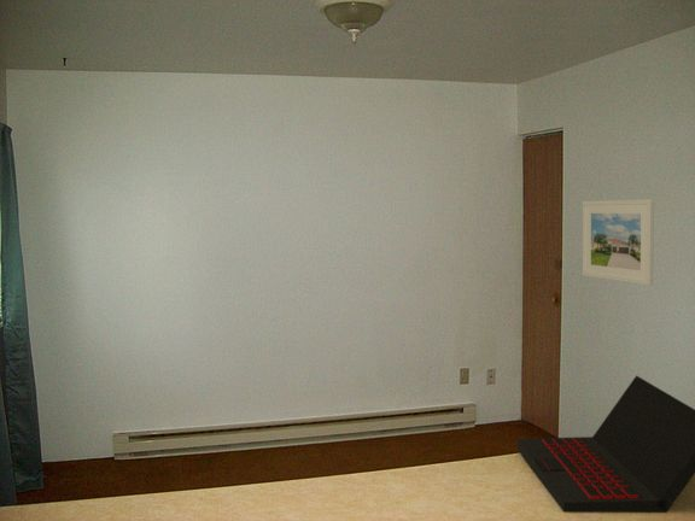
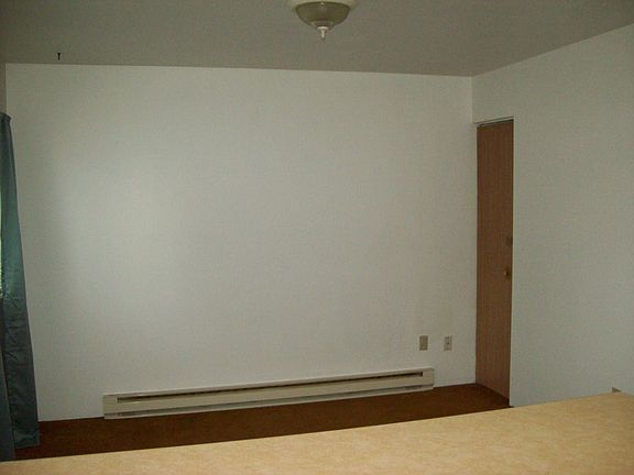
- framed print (614, 240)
- laptop (608, 437)
